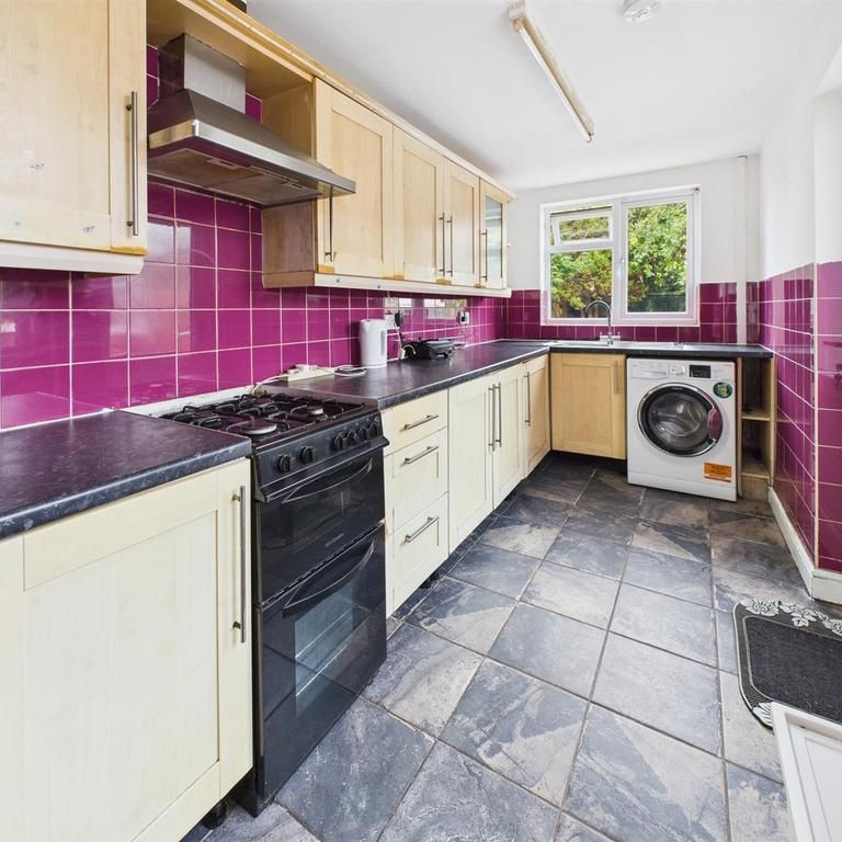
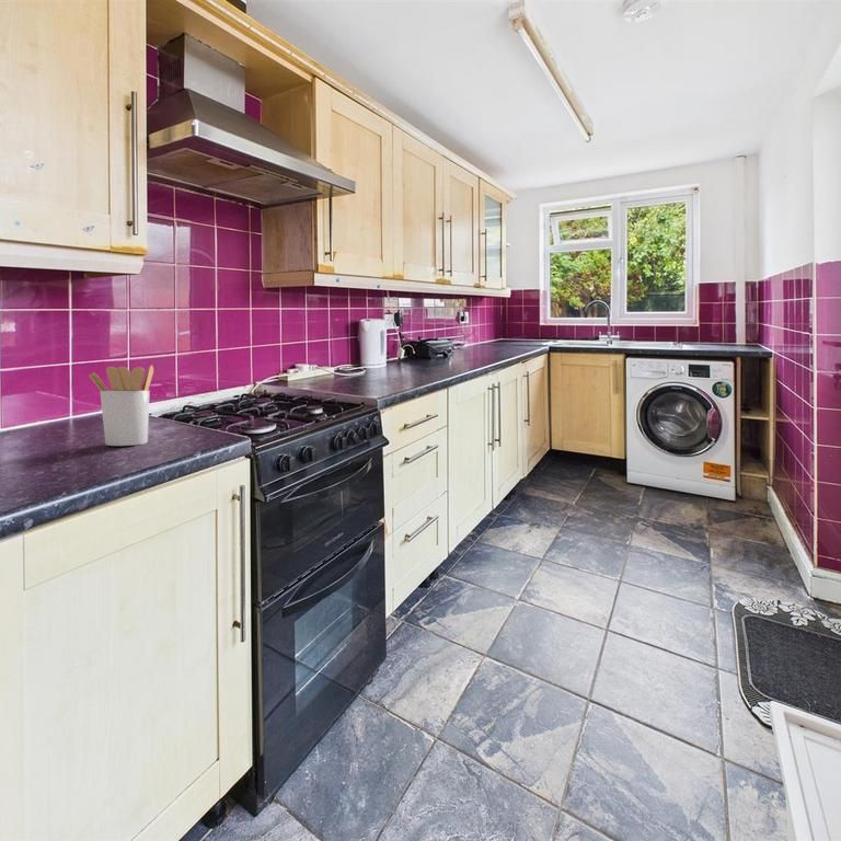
+ utensil holder (126, 404)
